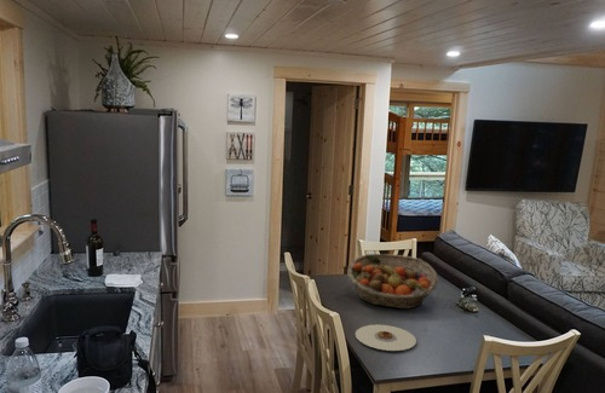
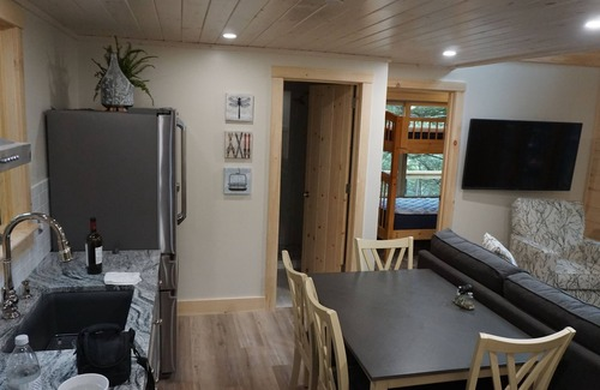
- fruit basket (391, 279)
- plate (385, 335)
